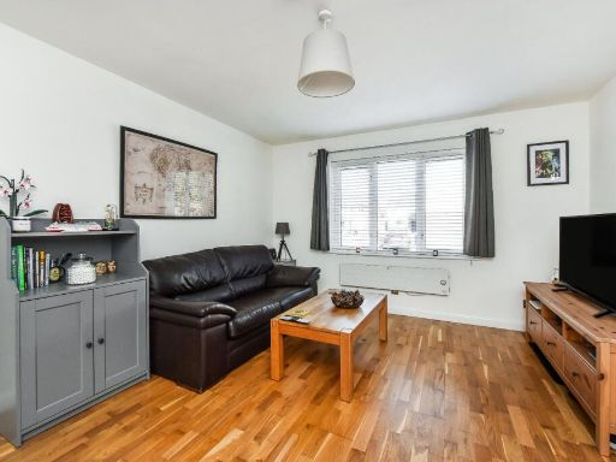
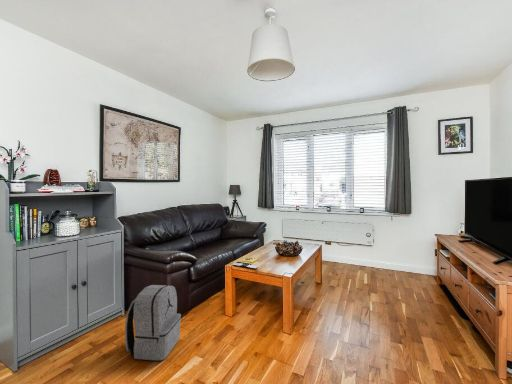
+ backpack (153, 317)
